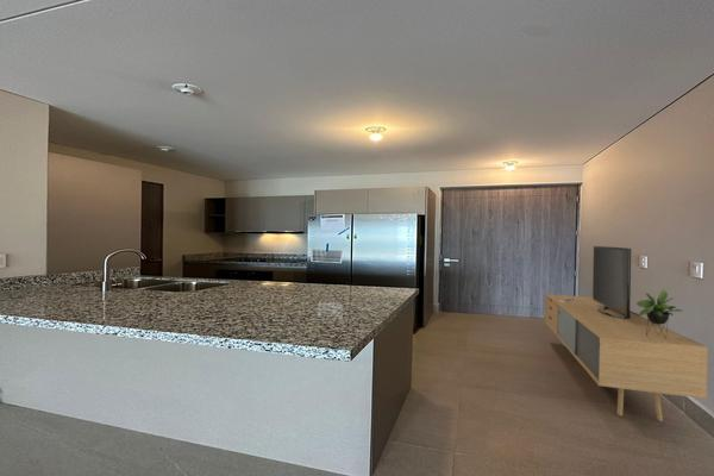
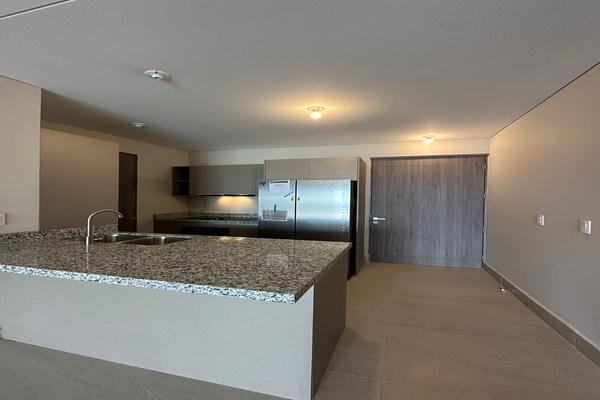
- media console (602, 311)
